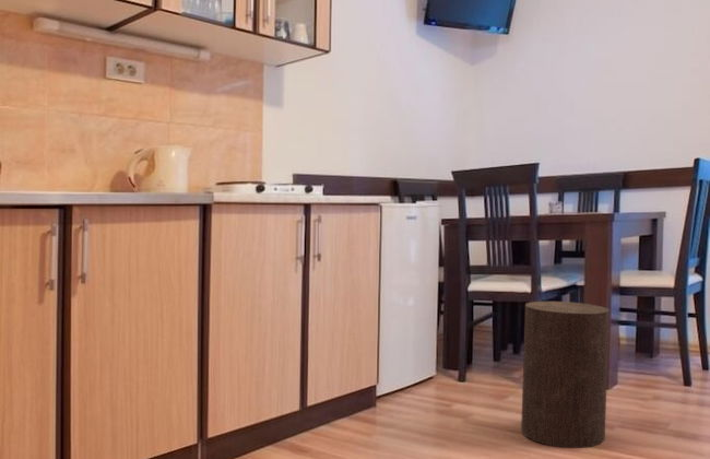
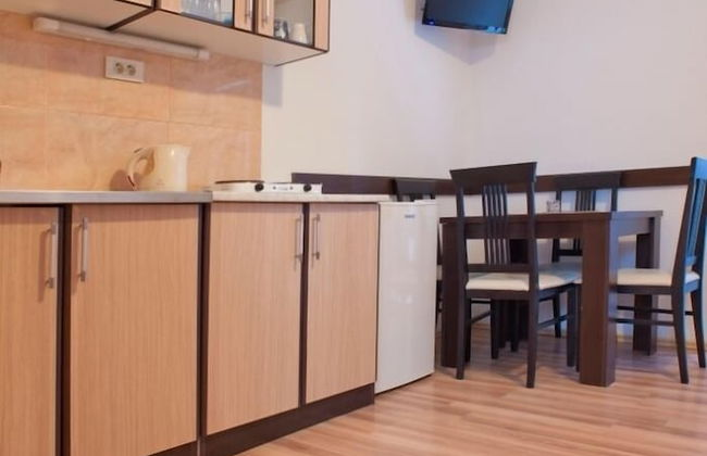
- stool (564, 370)
